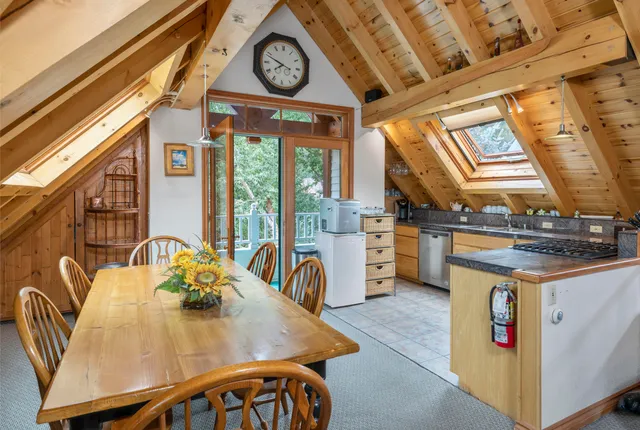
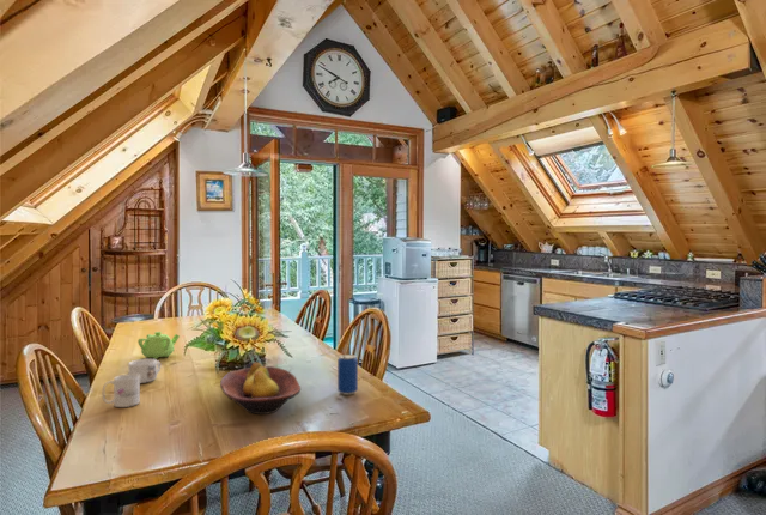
+ teapot (159, 344)
+ mug (121, 390)
+ mug (146, 370)
+ fruit bowl (260, 383)
+ beverage can (347, 374)
